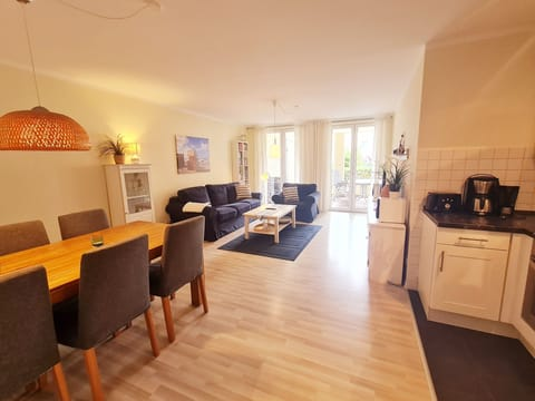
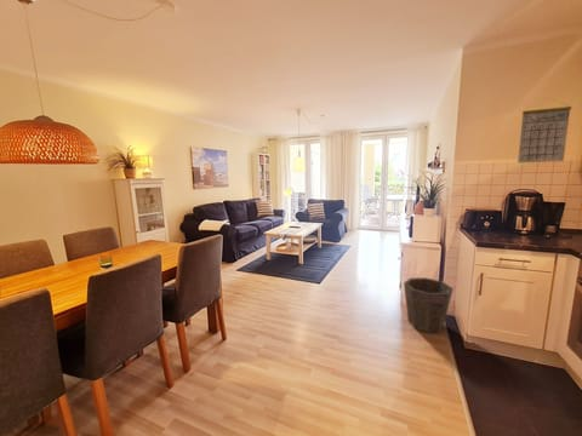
+ calendar (543, 128)
+ waste bin (426, 304)
